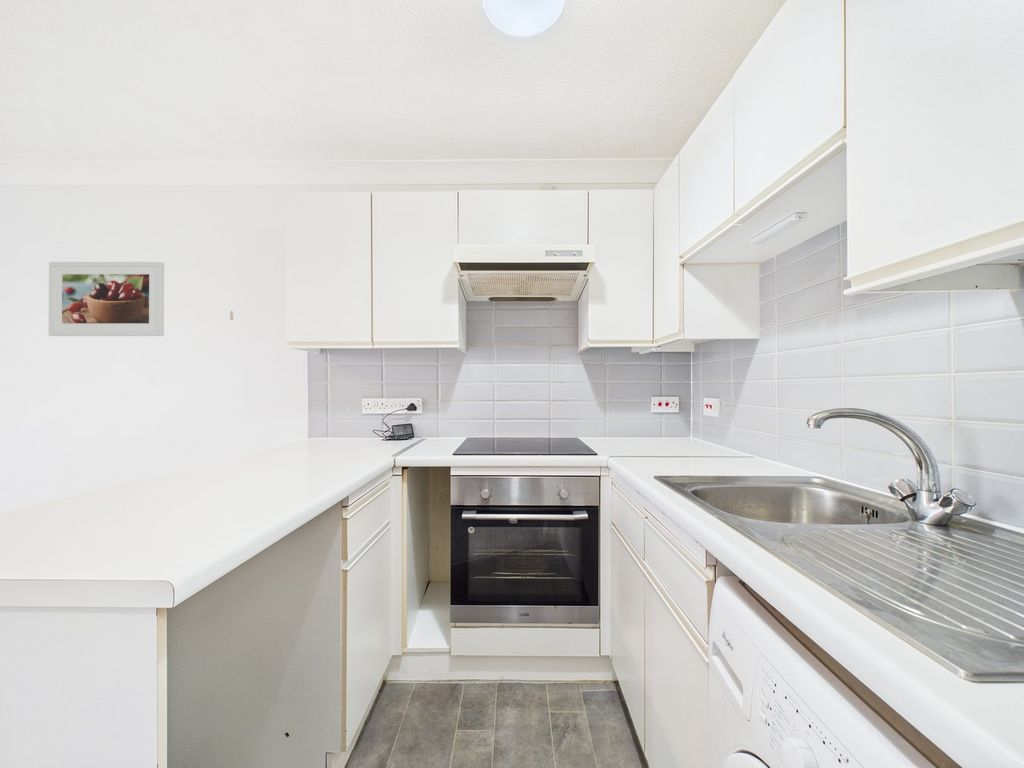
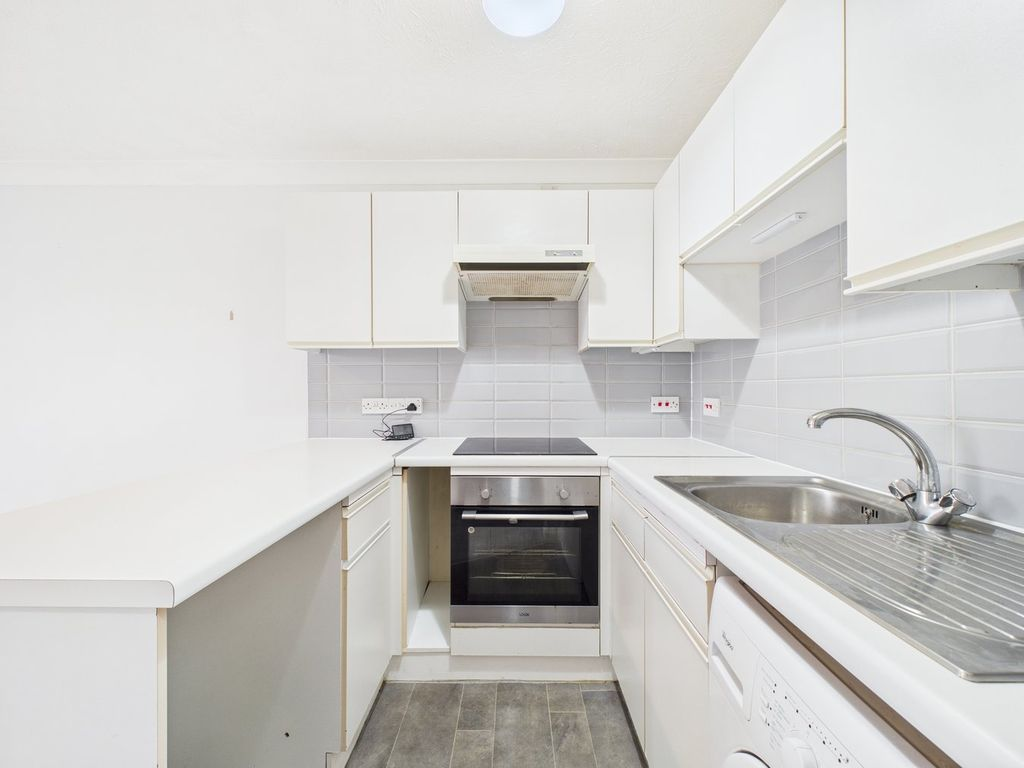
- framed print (106, 299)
